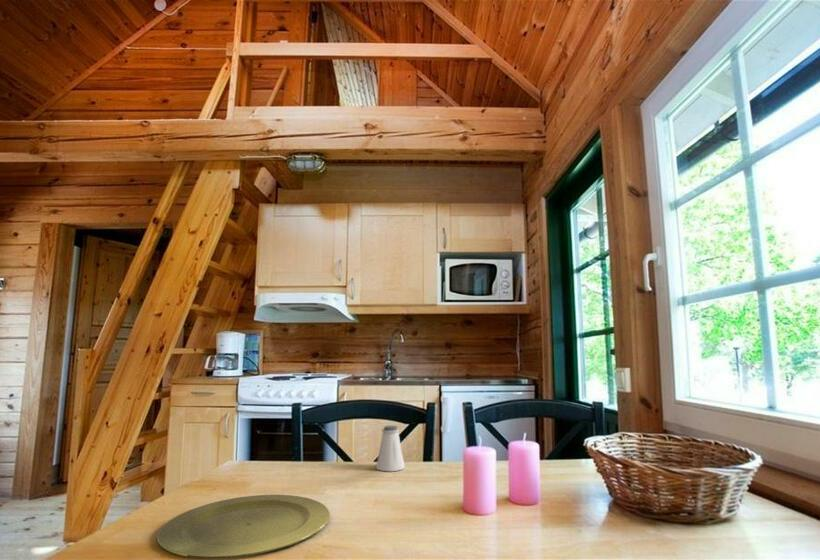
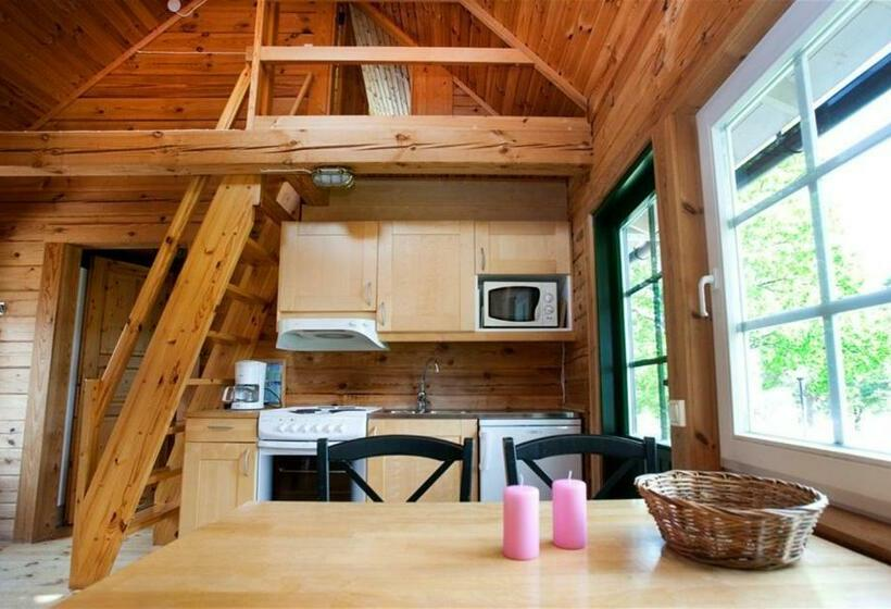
- saltshaker (390, 446)
- plate (248, 522)
